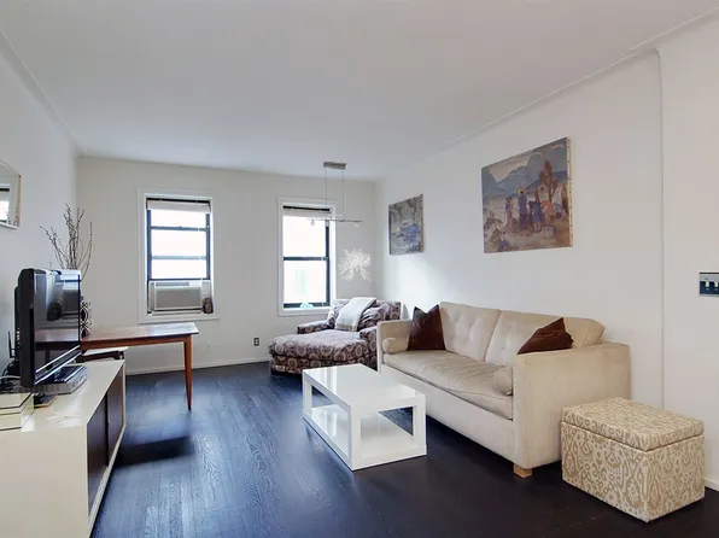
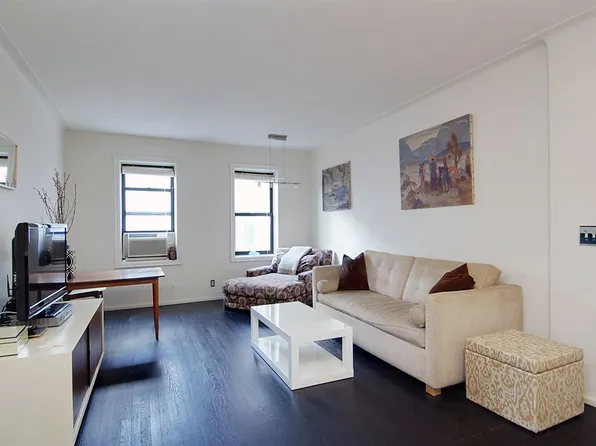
- wall sculpture (355, 264)
